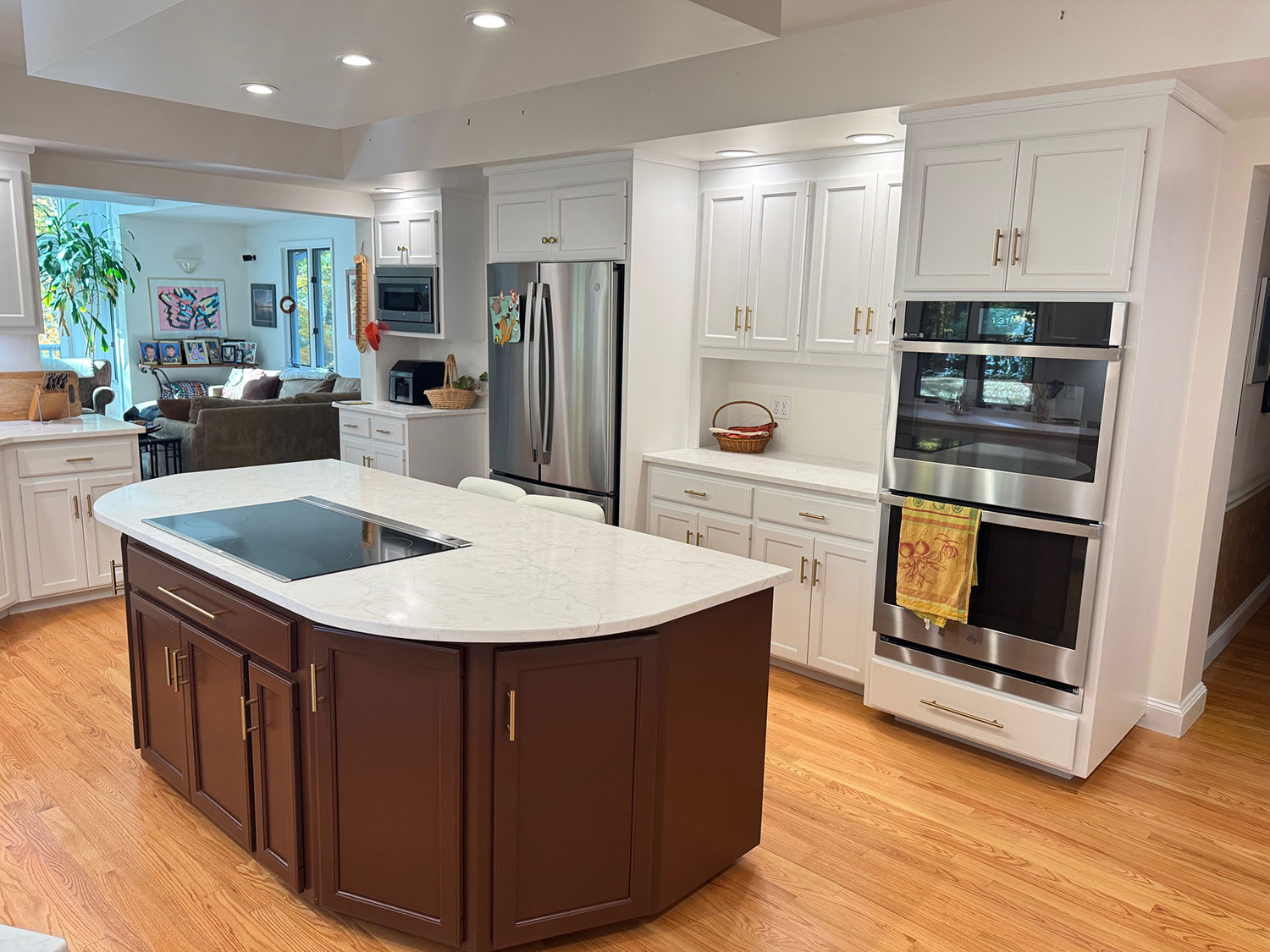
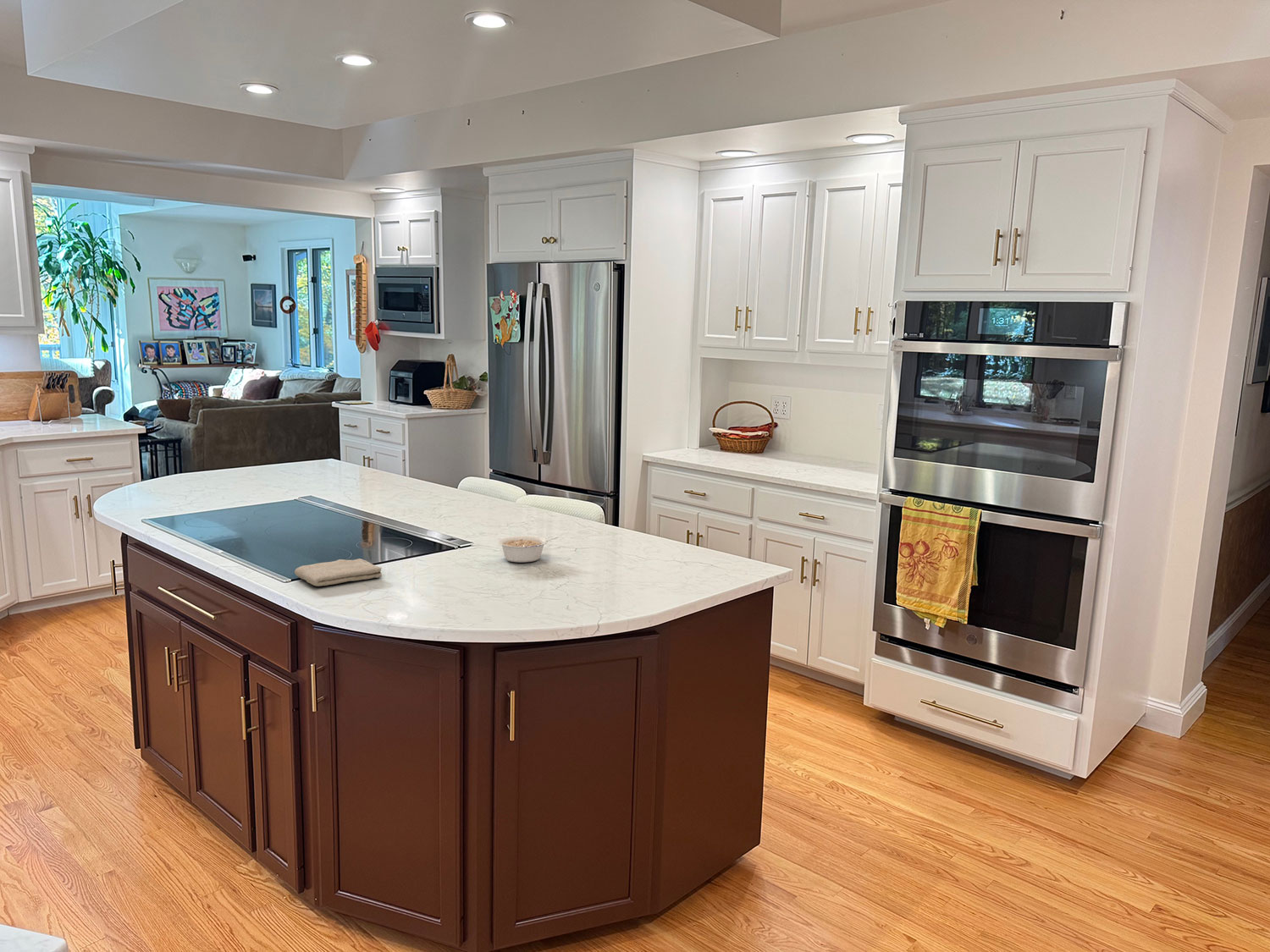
+ legume (524, 548)
+ washcloth (340, 571)
